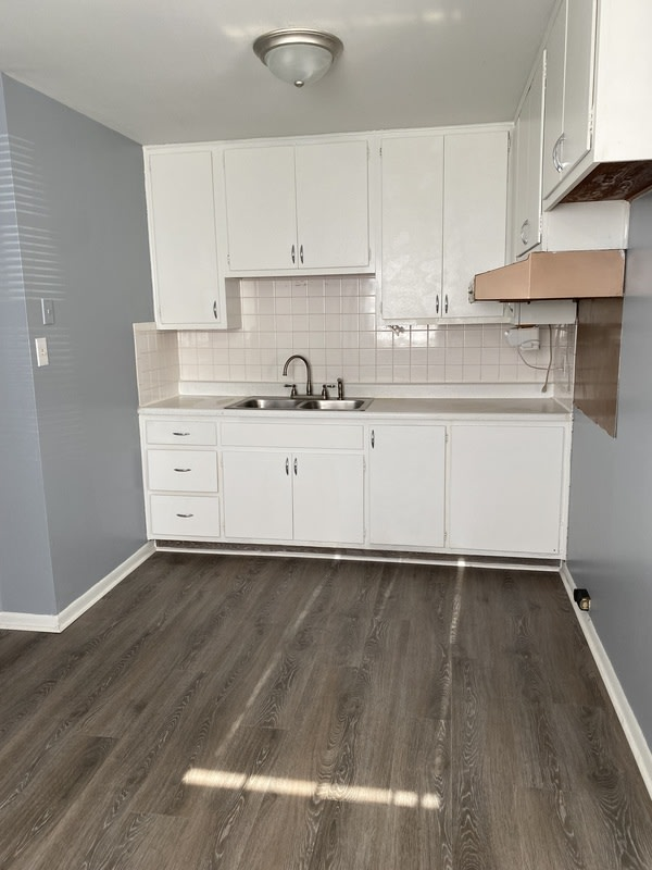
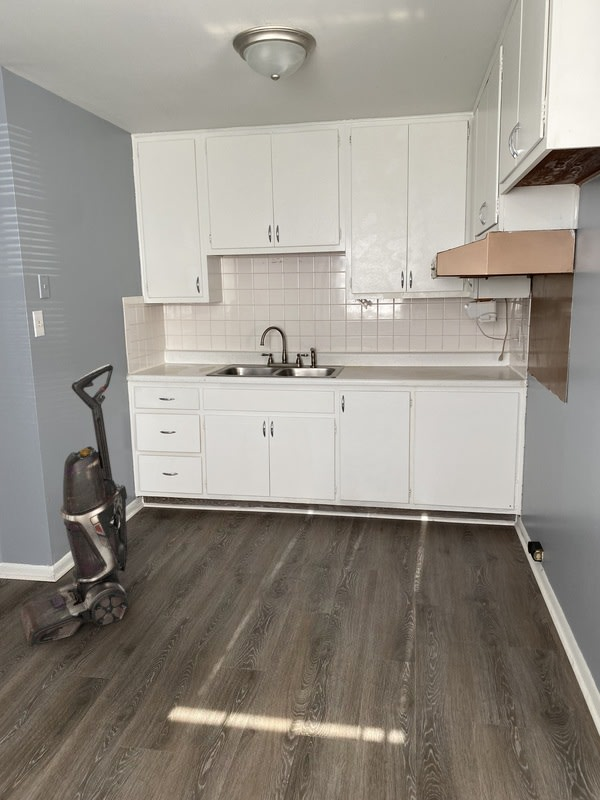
+ vacuum cleaner (64, 496)
